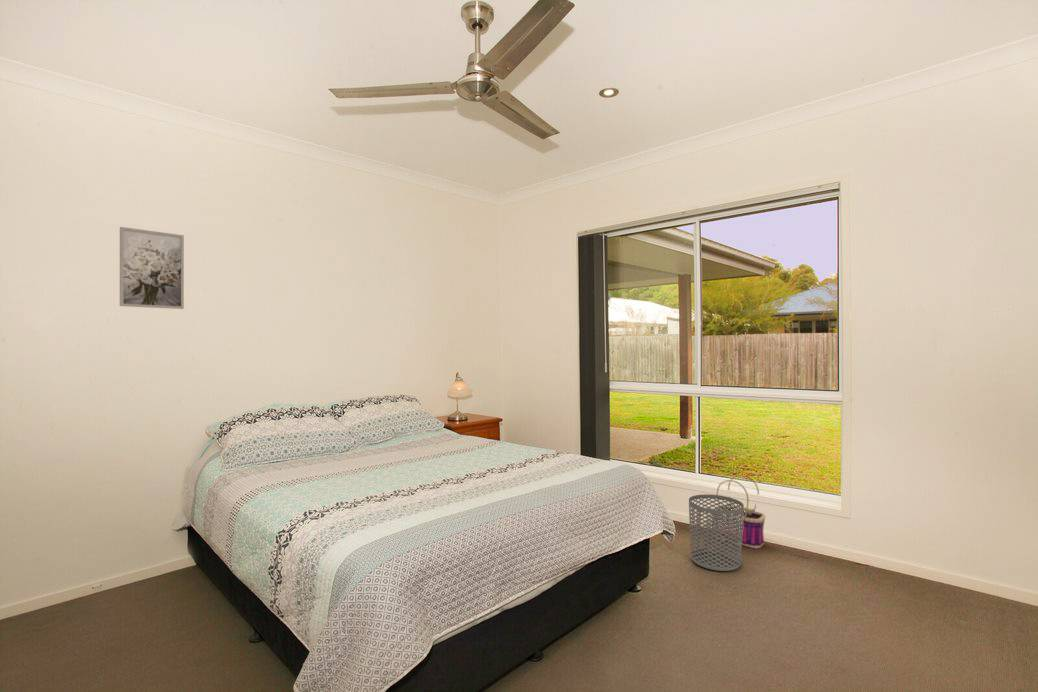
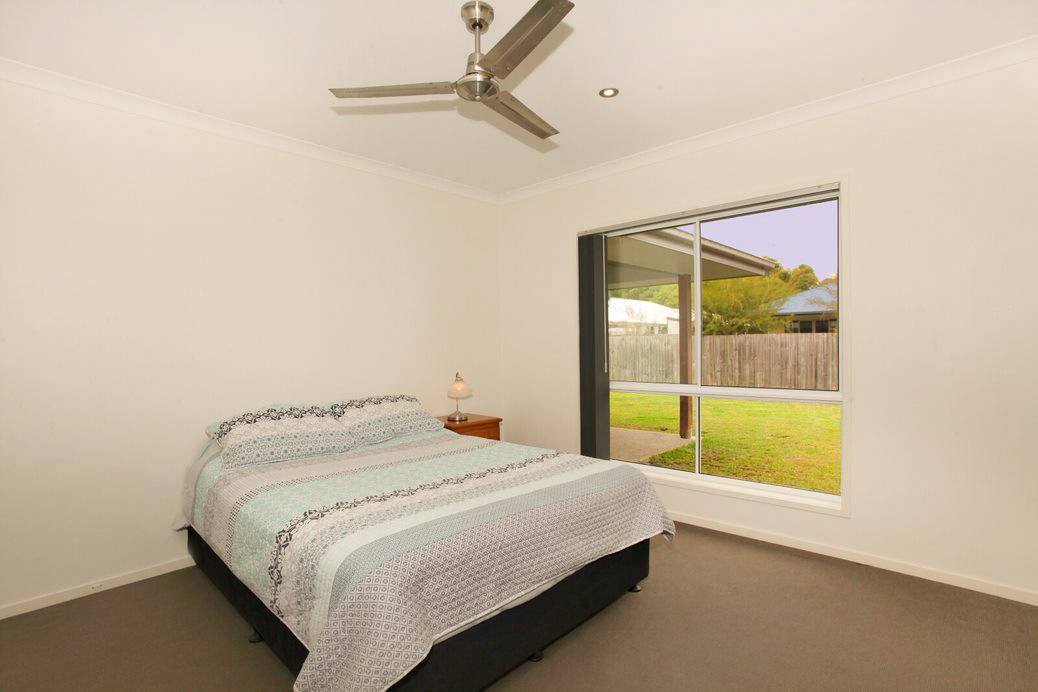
- basket (738, 508)
- waste bin (715, 531)
- wall art (152, 269)
